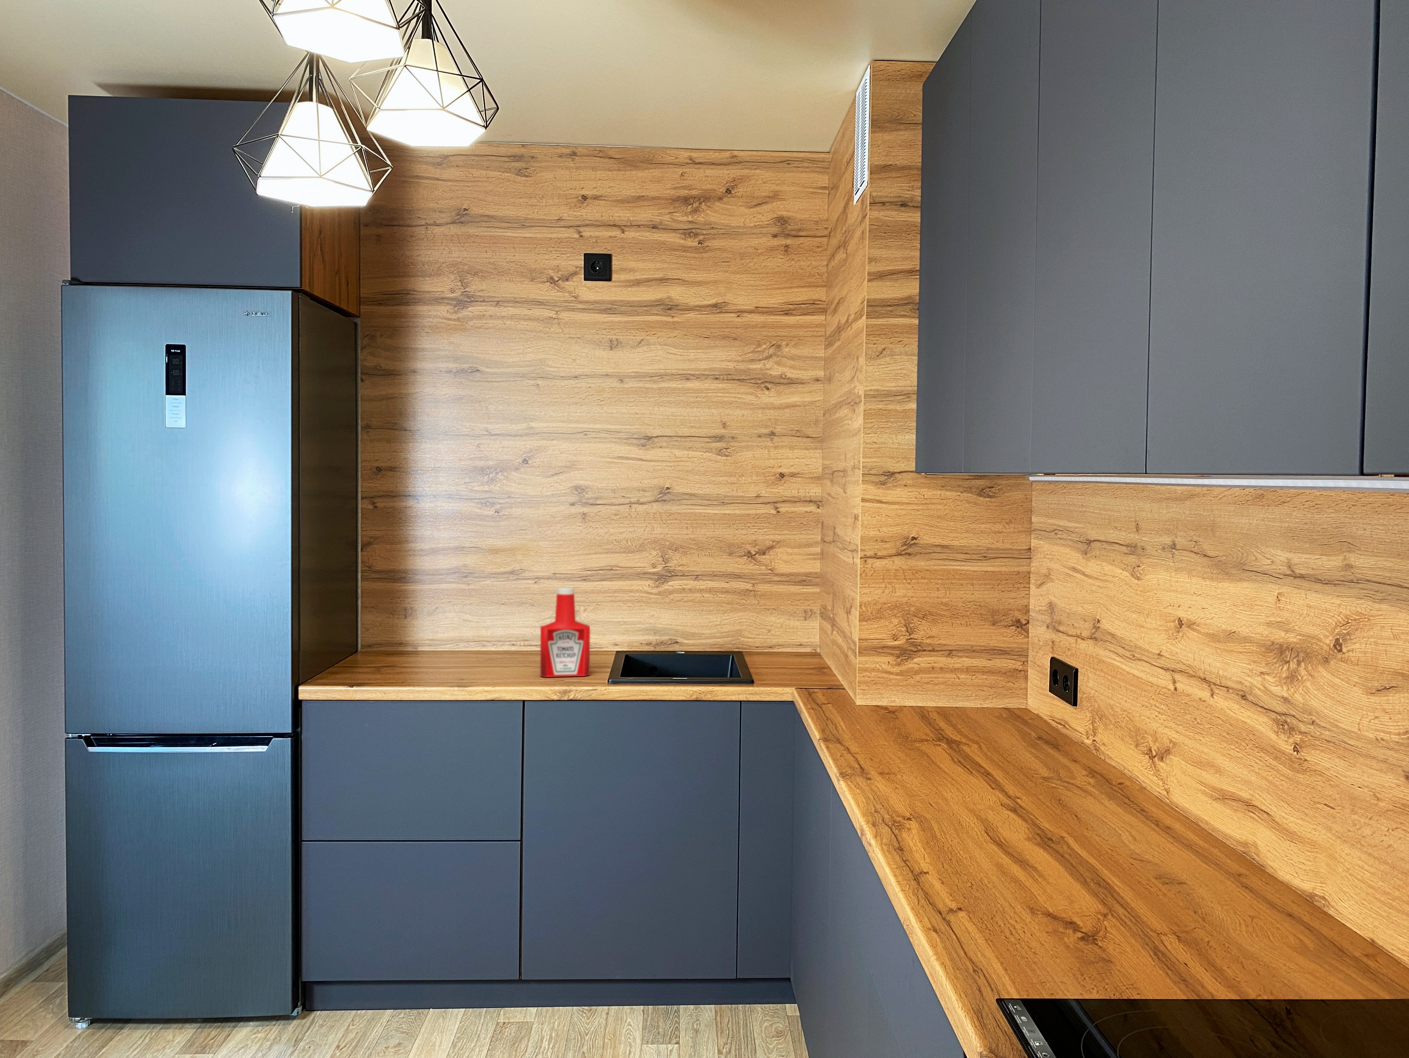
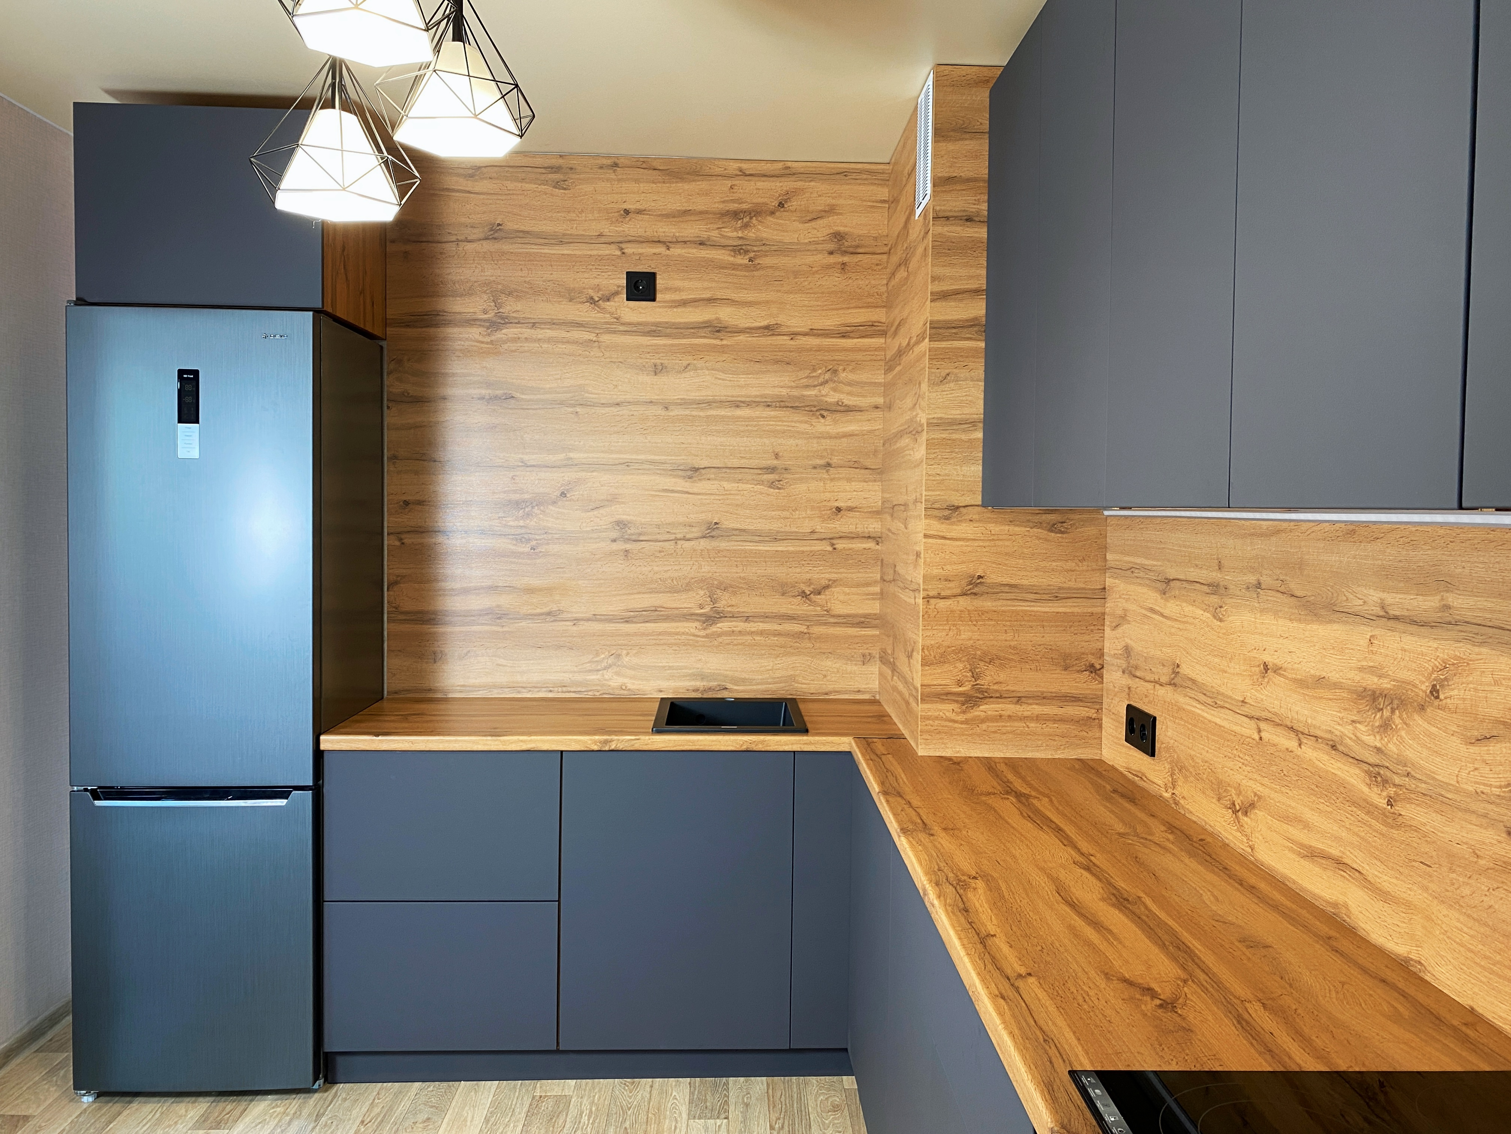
- soap bottle (566, 631)
